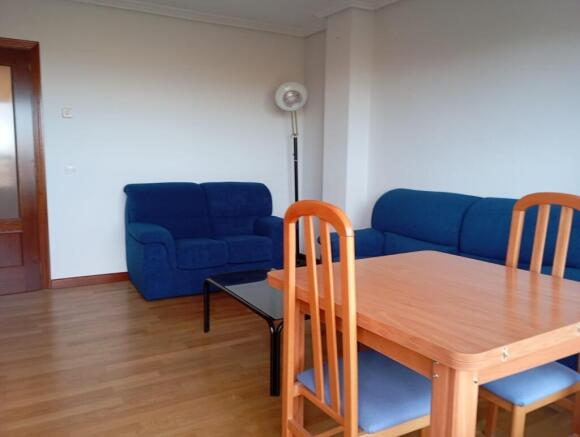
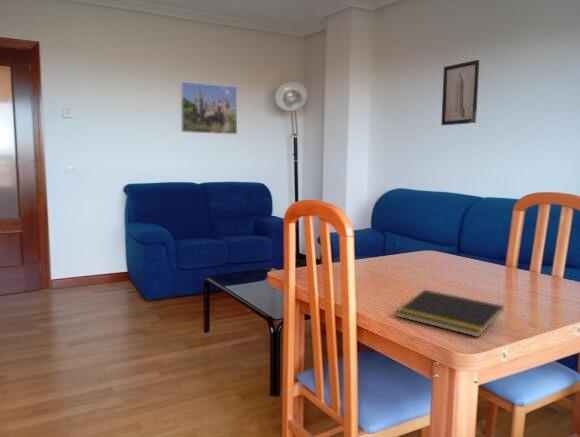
+ wall art (459, 94)
+ notepad (448, 311)
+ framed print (209, 108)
